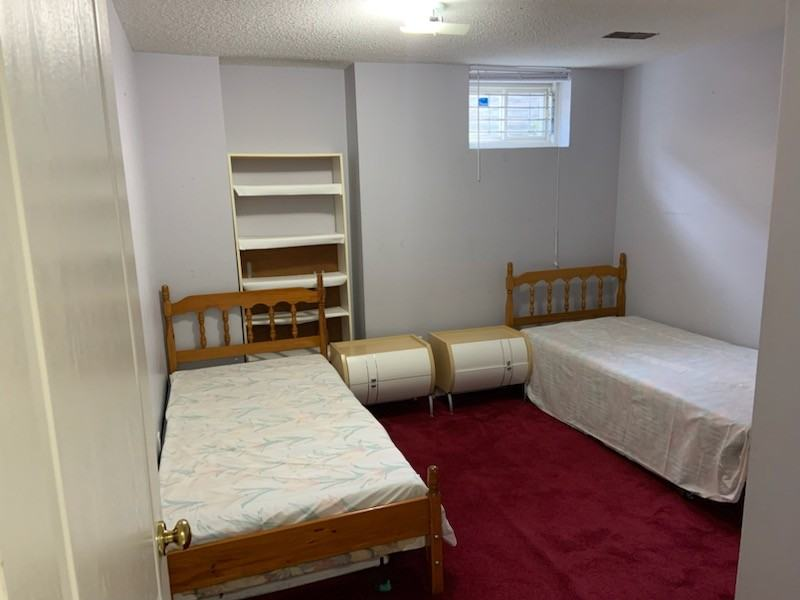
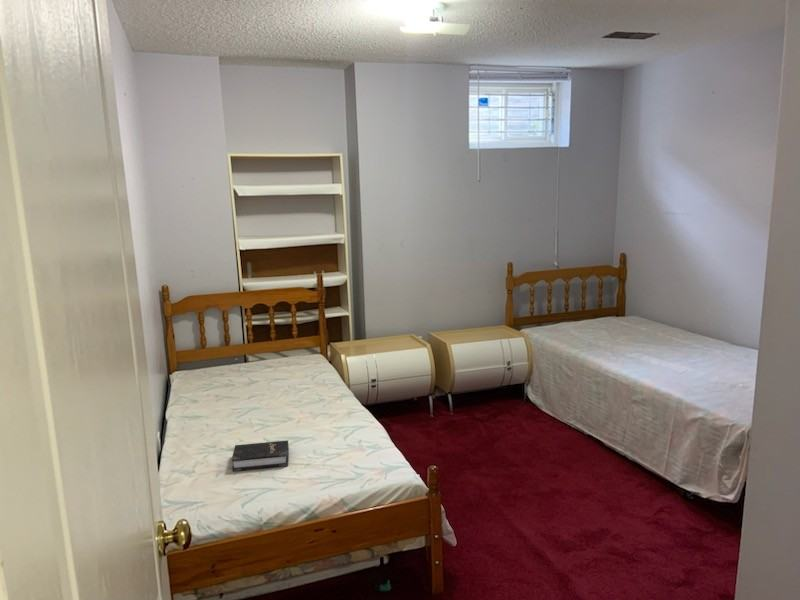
+ hardback book (261, 454)
